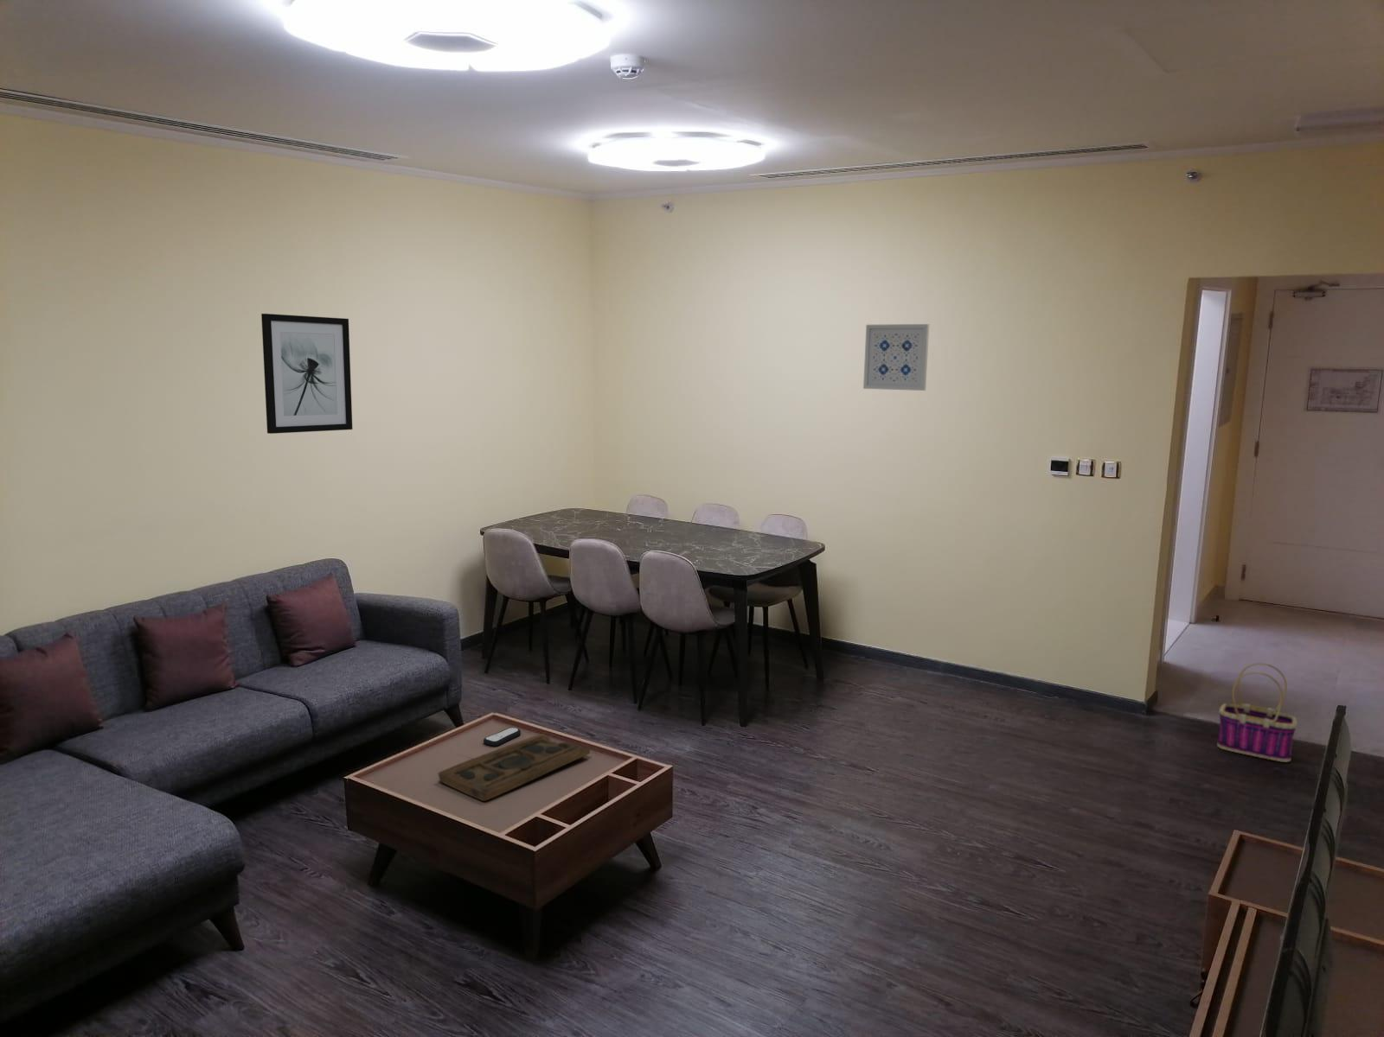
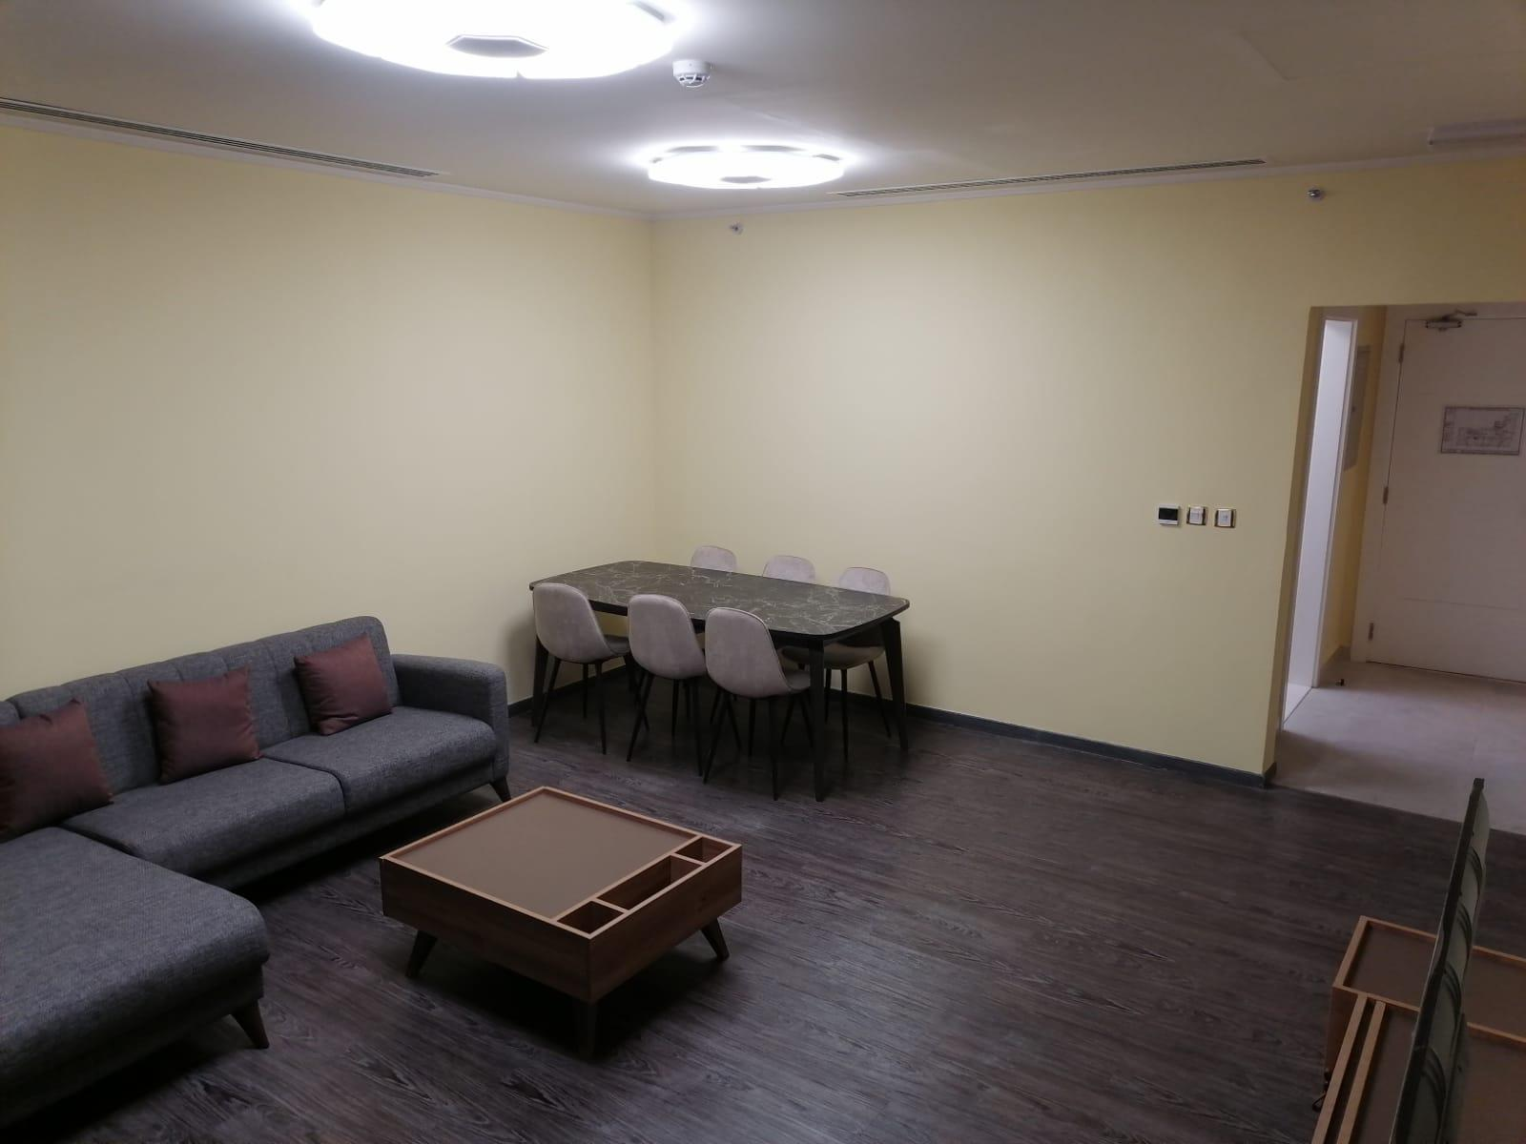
- decorative tray (515, 764)
- basket (1259, 709)
- remote control (502, 736)
- wall art (896, 357)
- wall art (308, 375)
